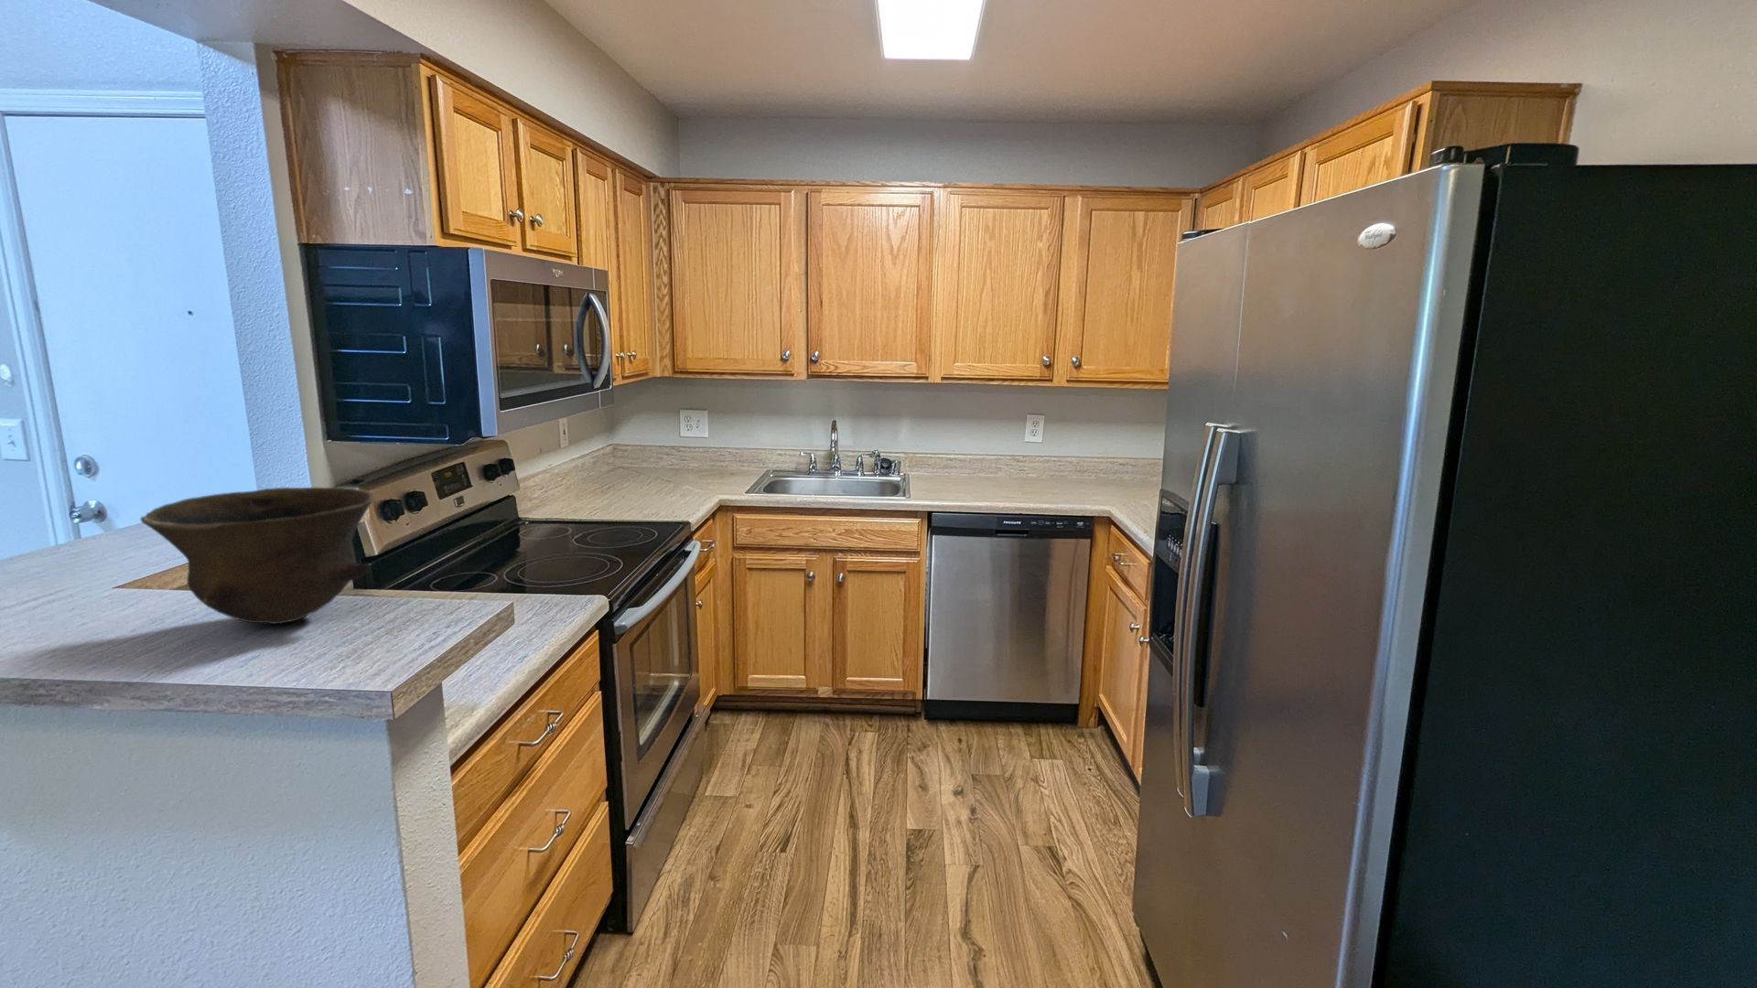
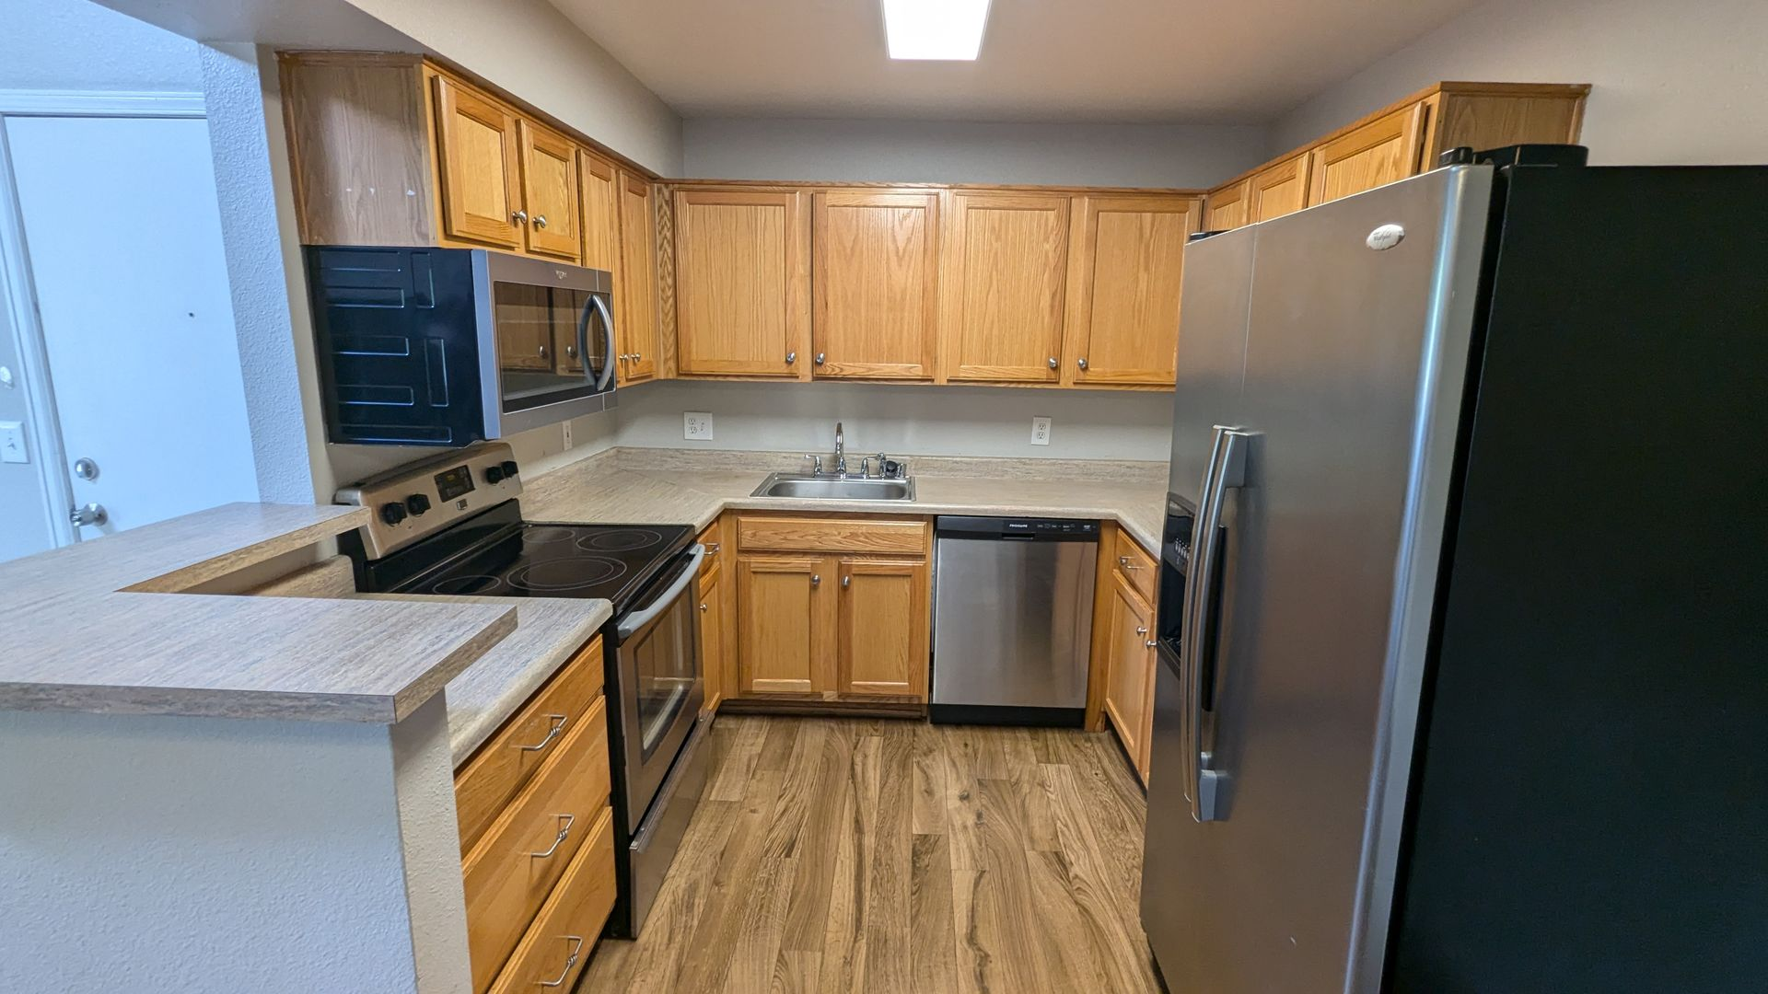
- bowl (275, 562)
